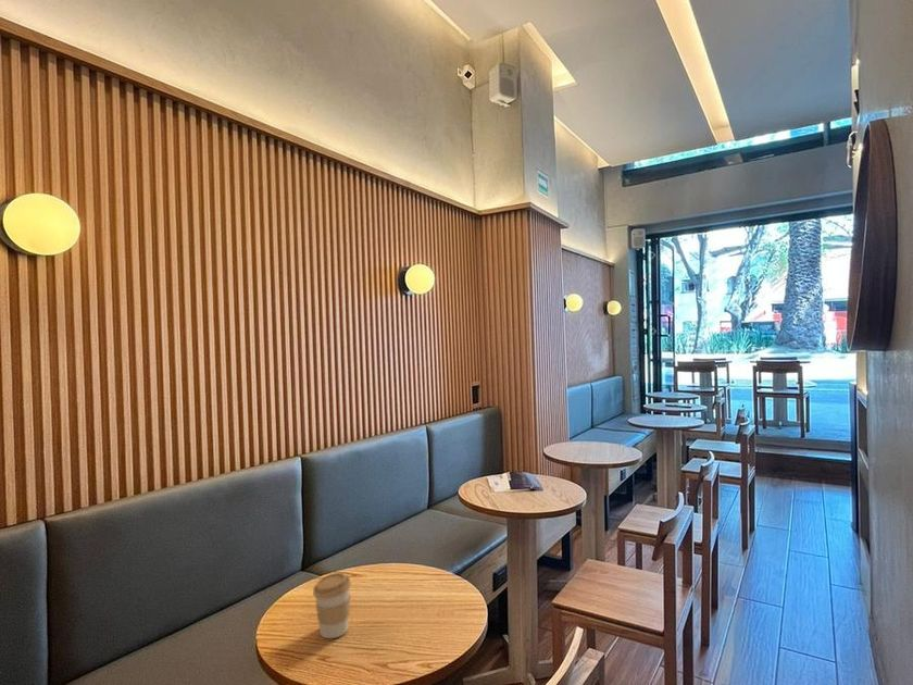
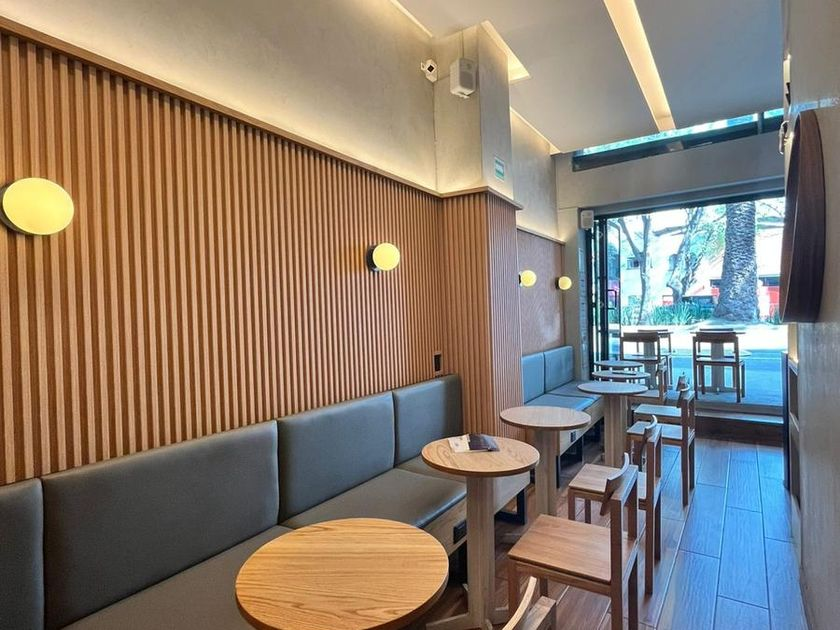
- coffee cup (333, 603)
